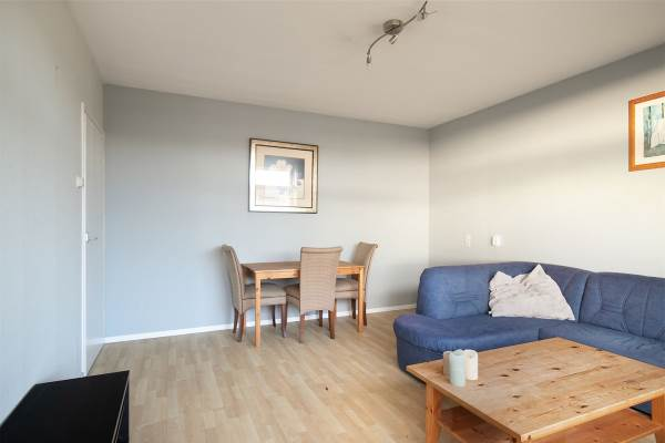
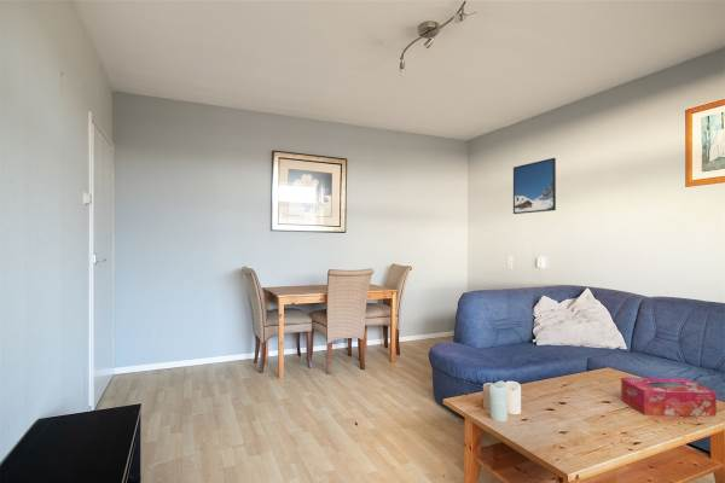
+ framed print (533, 187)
+ tissue box (666, 396)
